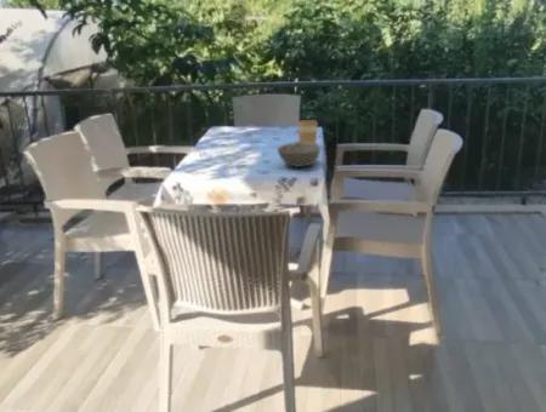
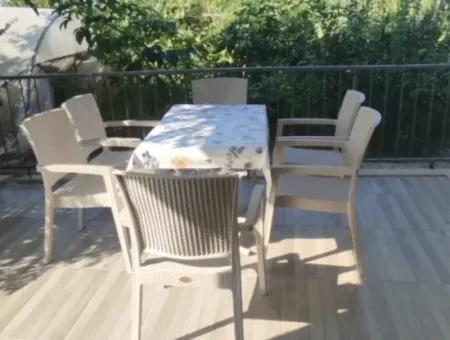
- bowl (298, 155)
- coffee cup (307, 133)
